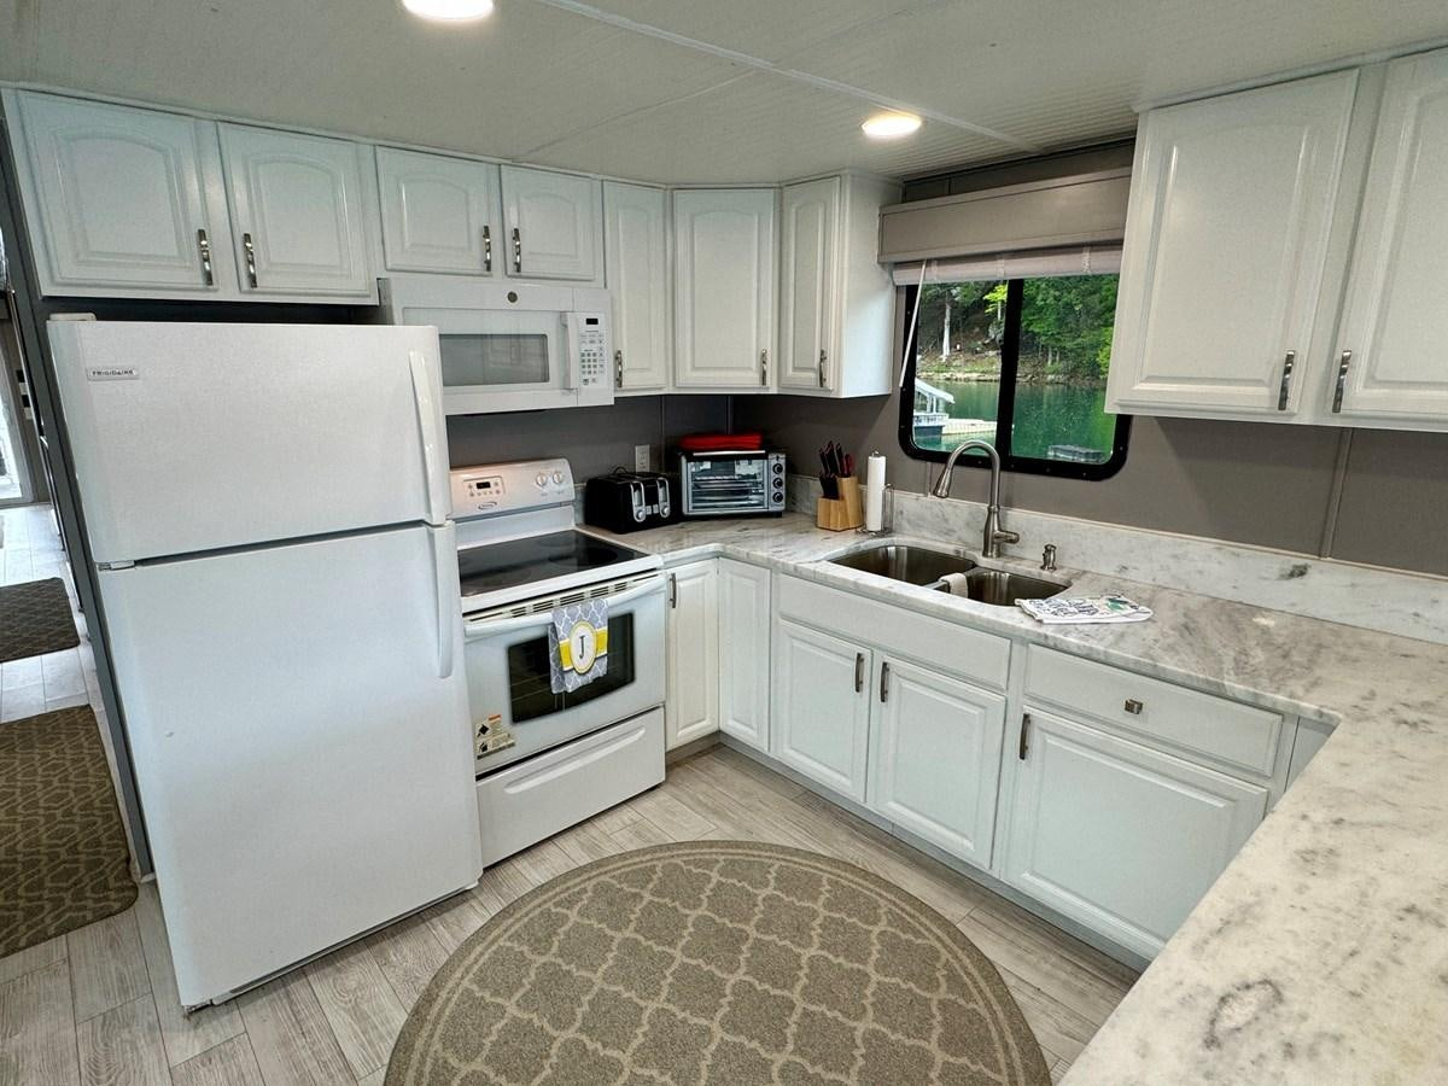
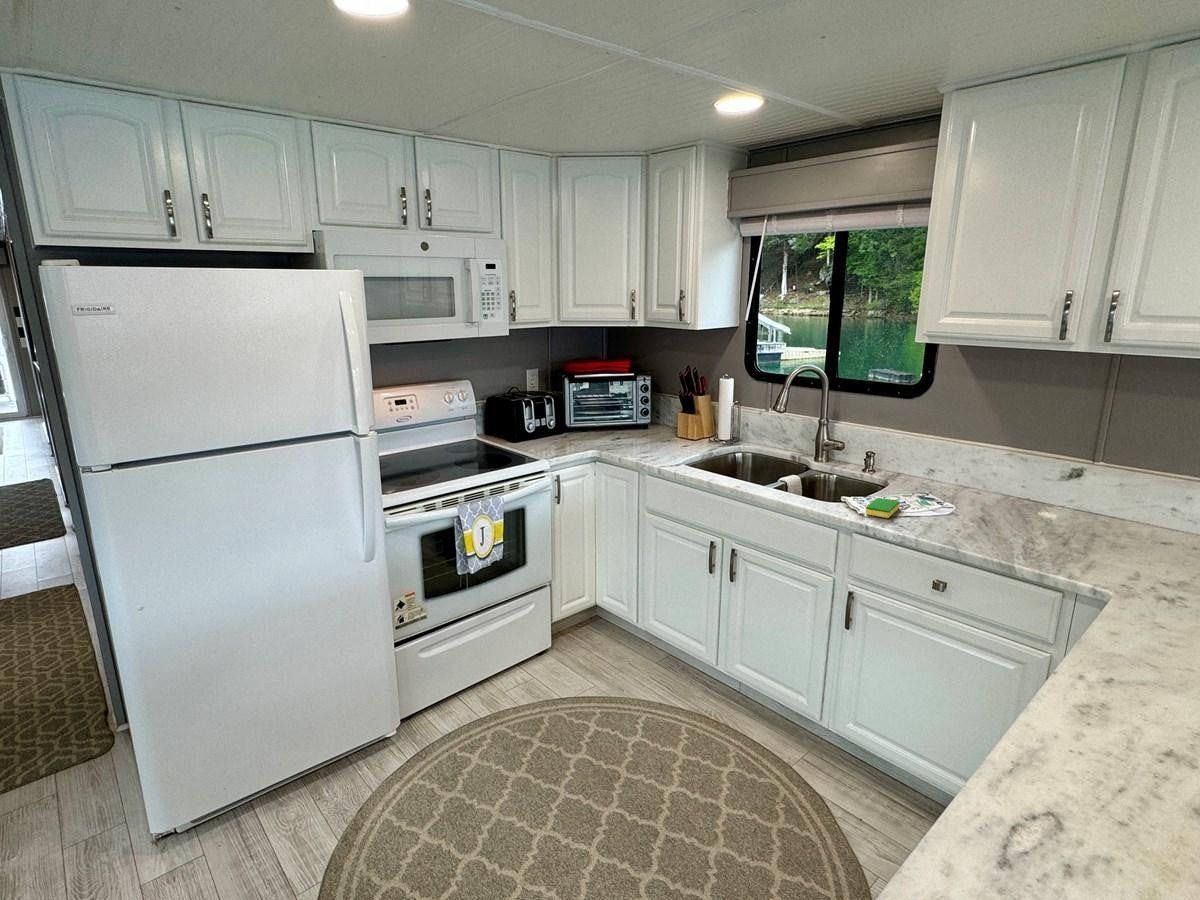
+ dish sponge (882, 507)
